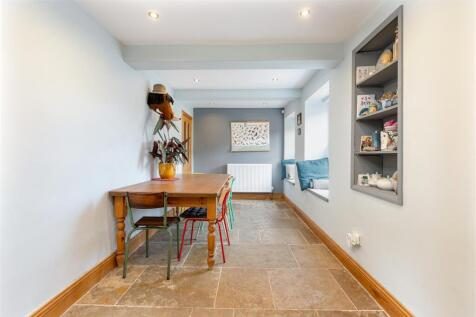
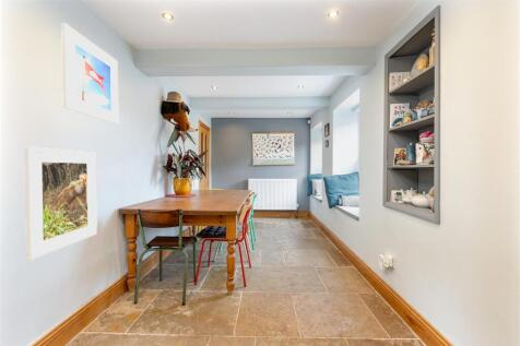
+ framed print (94, 81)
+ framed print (66, 198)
